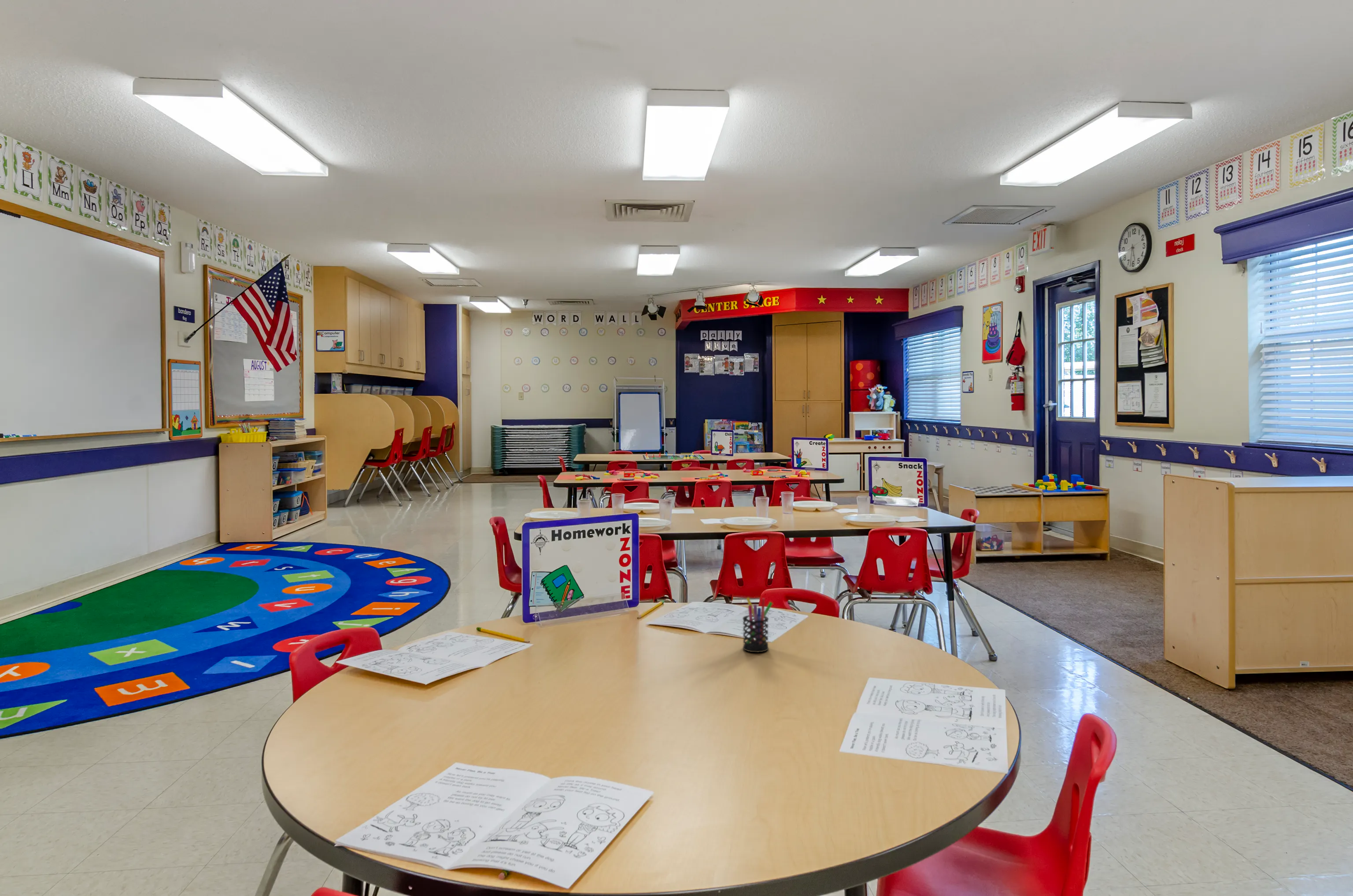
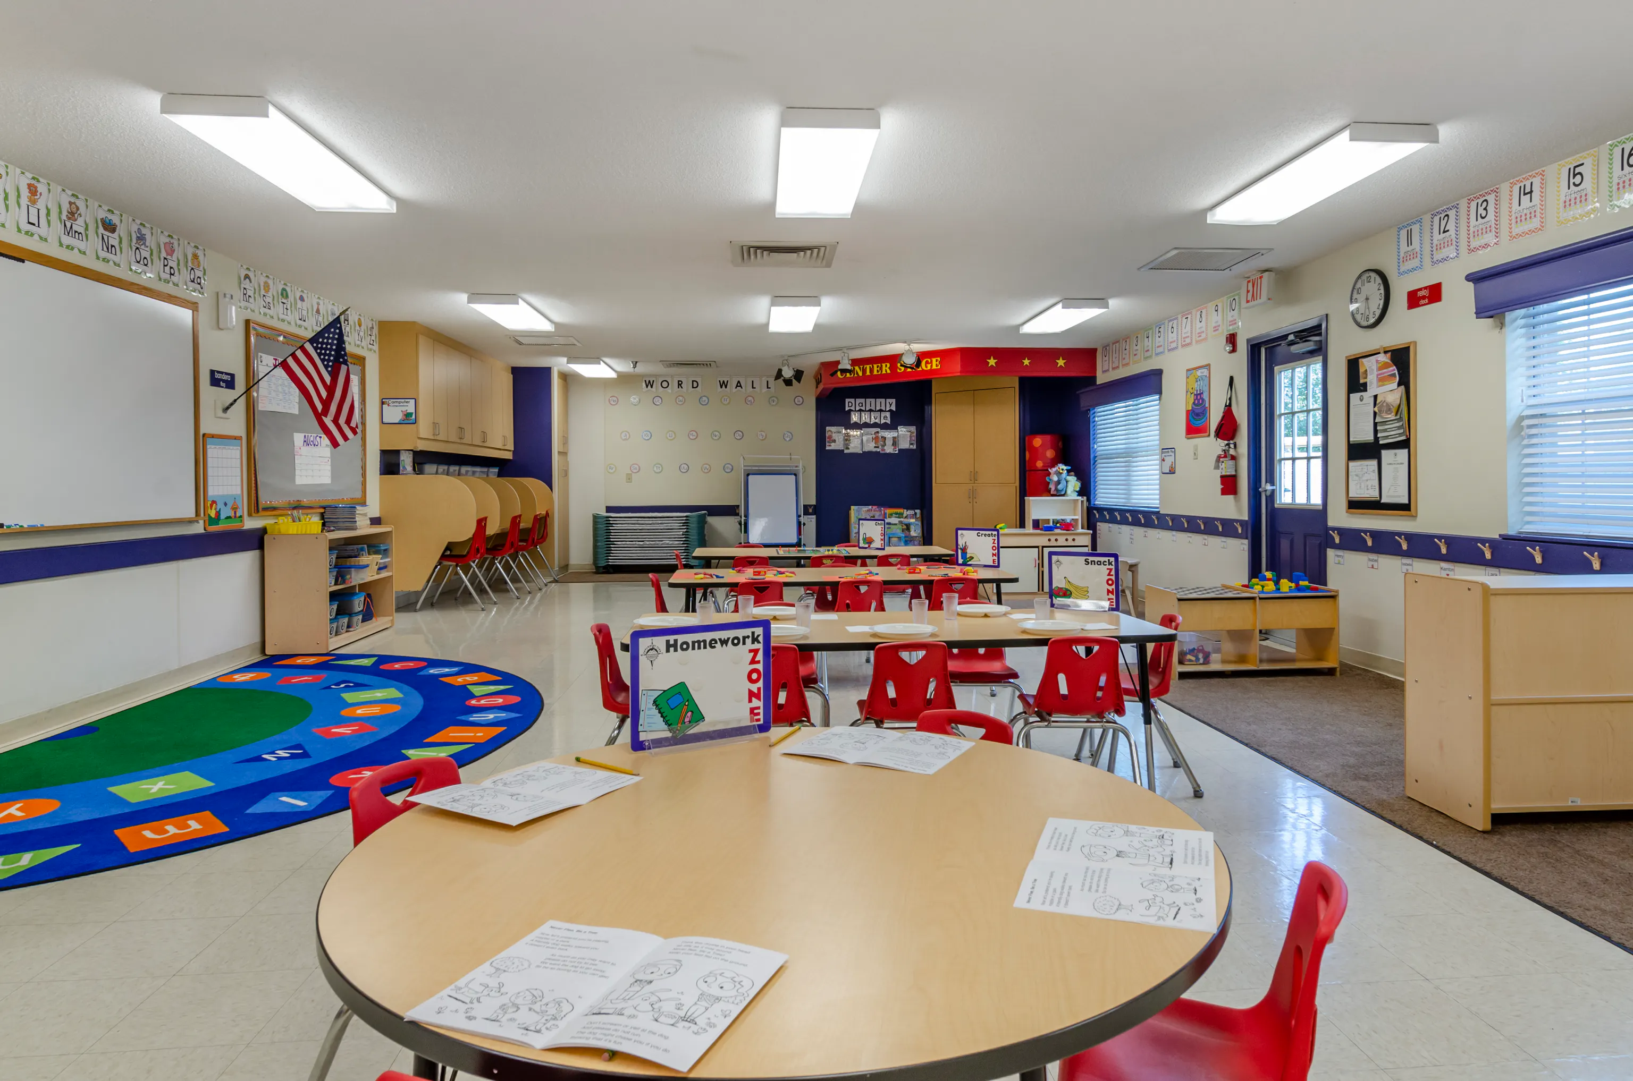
- pen holder (759, 622)
